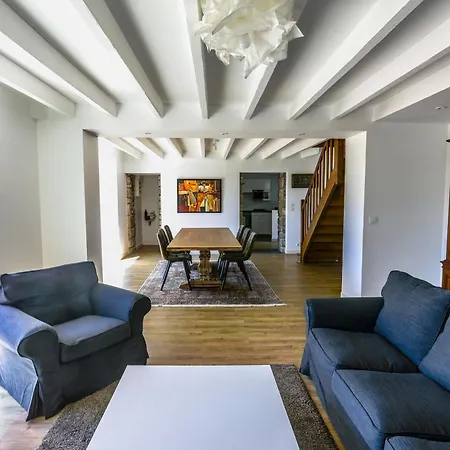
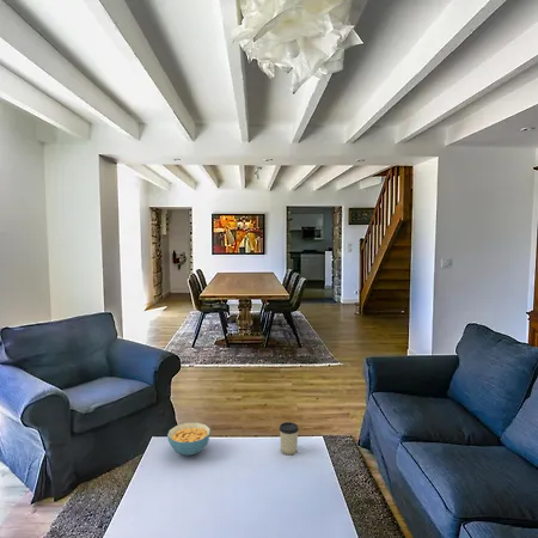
+ cup (288, 438)
+ cereal bowl (189, 441)
